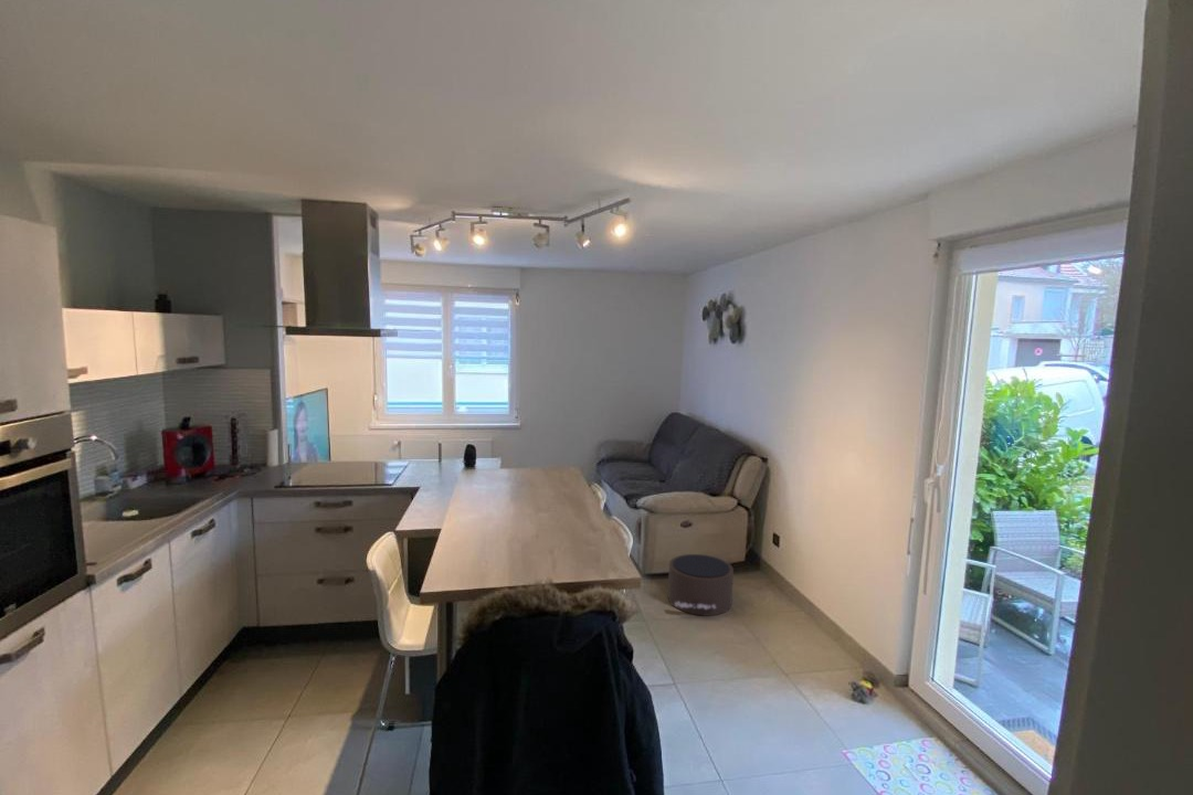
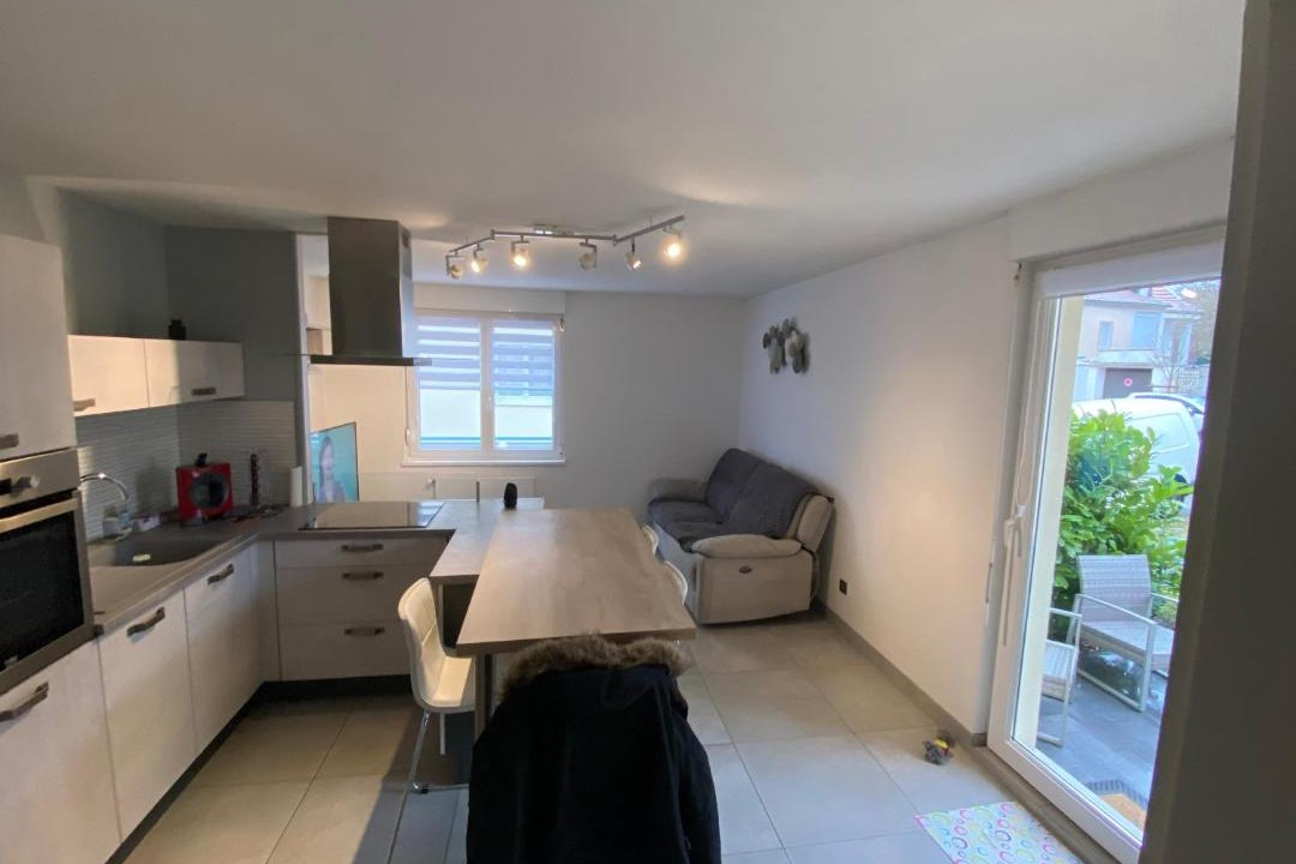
- pouf (695, 582)
